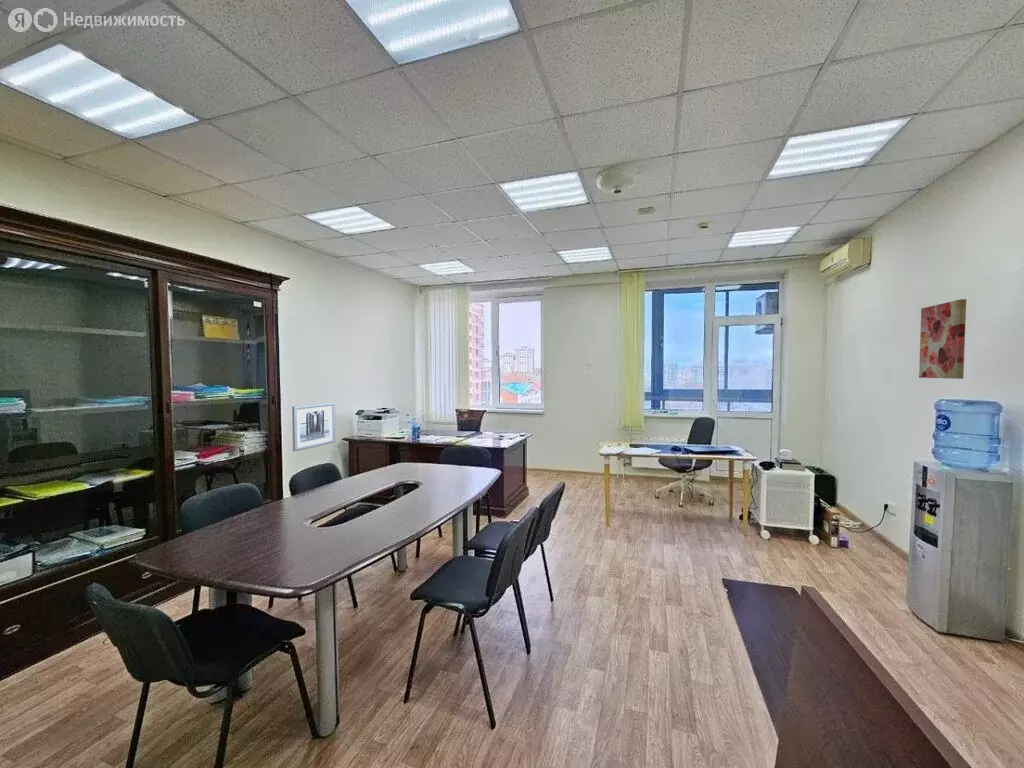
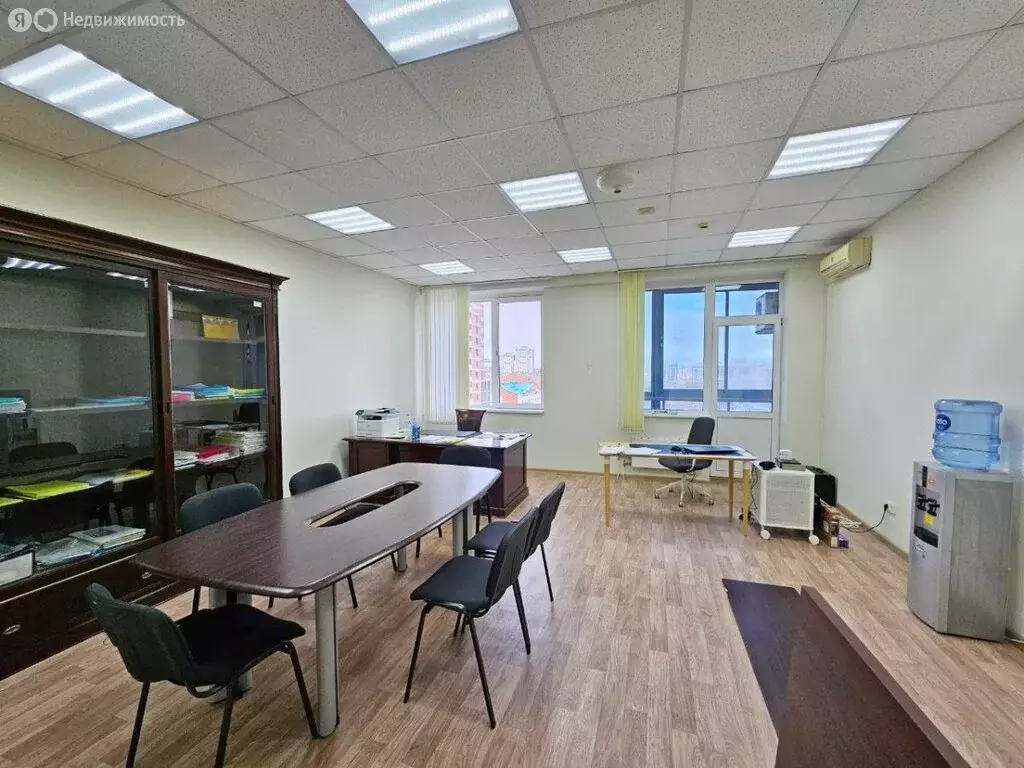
- wall art (940, 341)
- wall art (315, 425)
